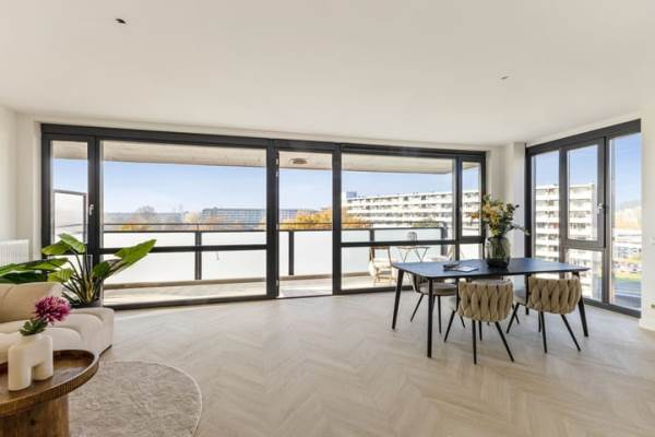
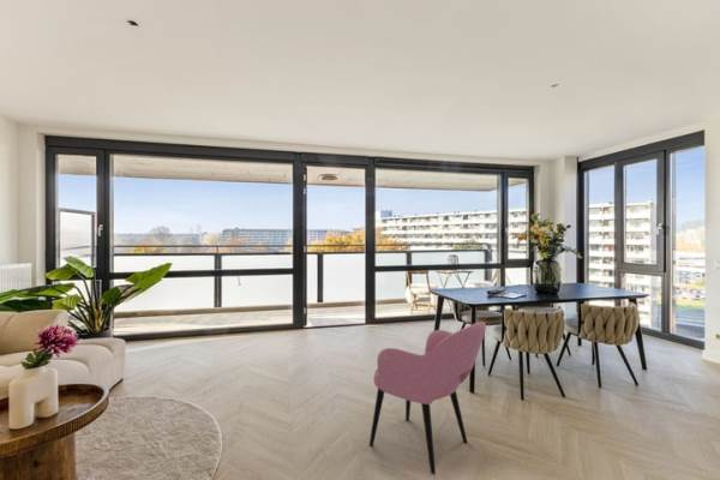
+ armchair (426, 382)
